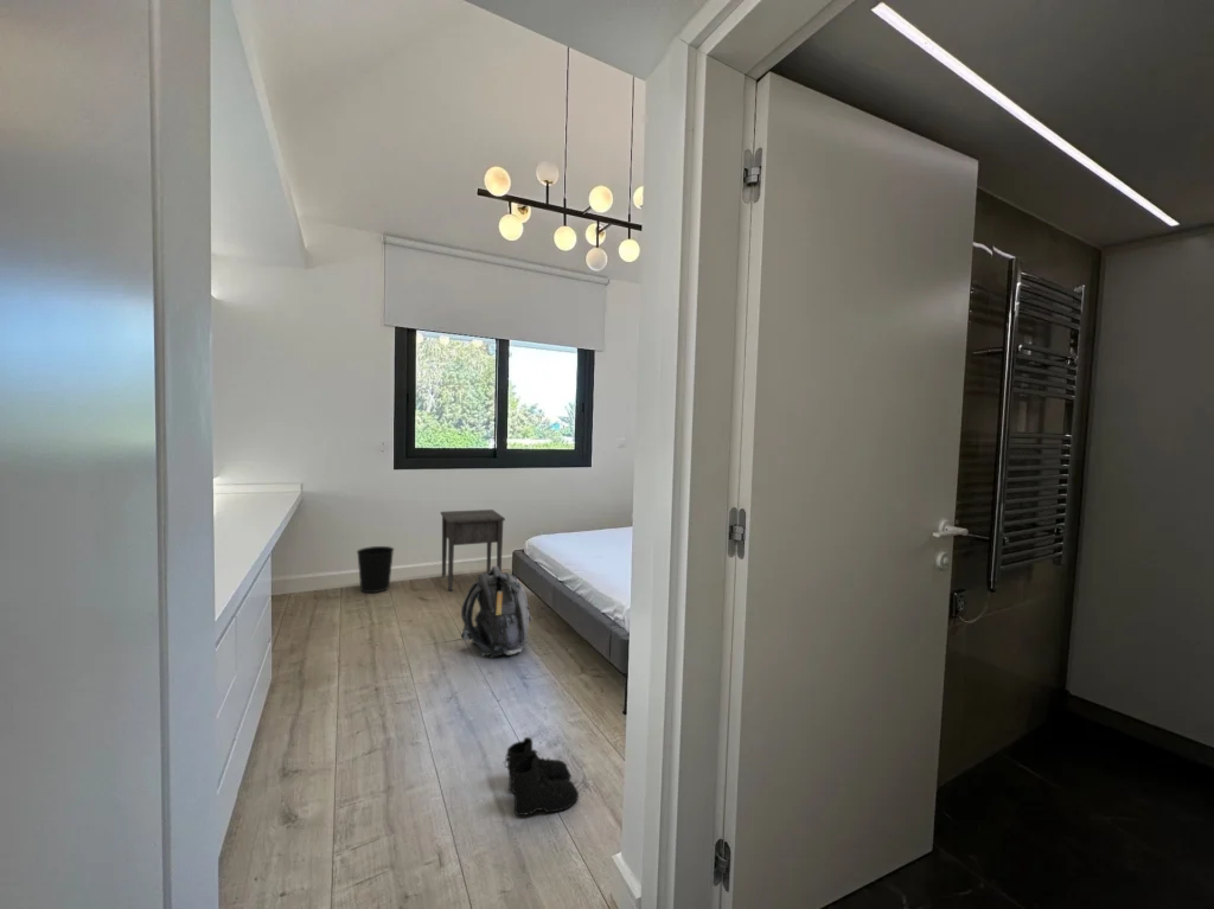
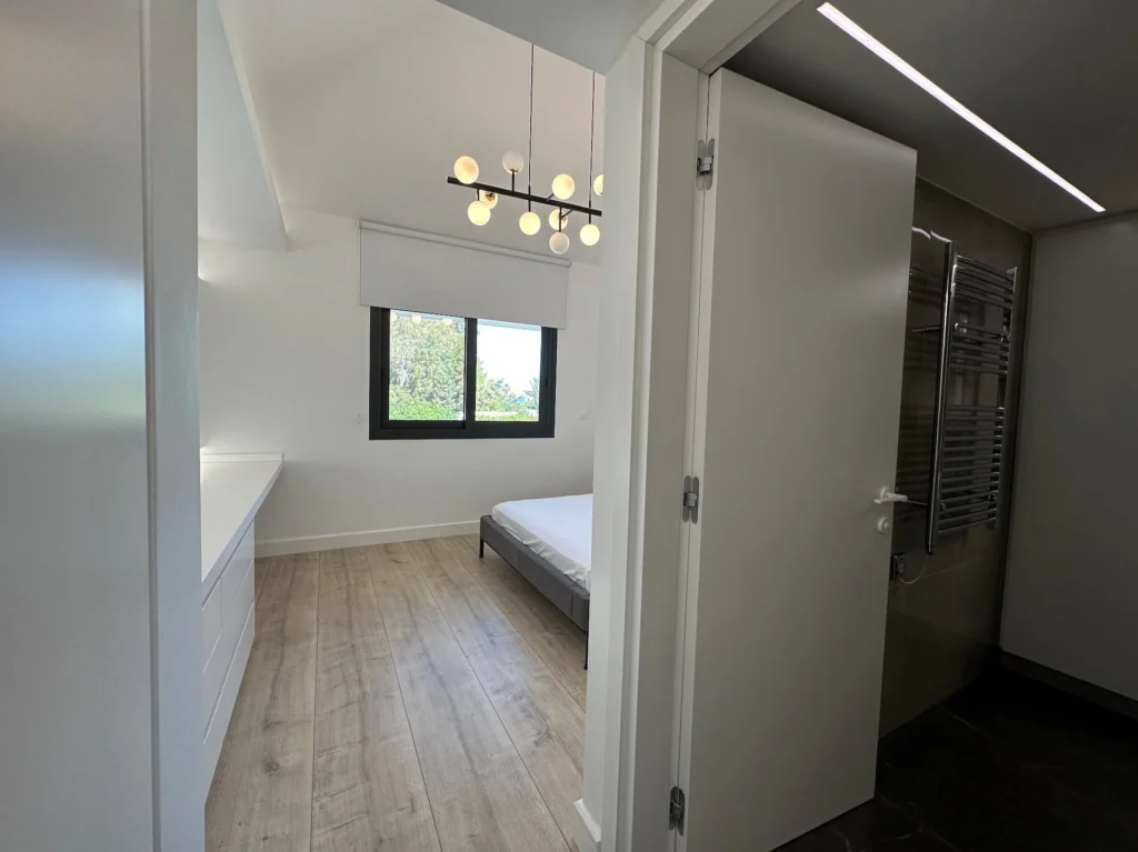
- boots (542, 769)
- backpack (497, 606)
- wastebasket (375, 569)
- nightstand (471, 543)
